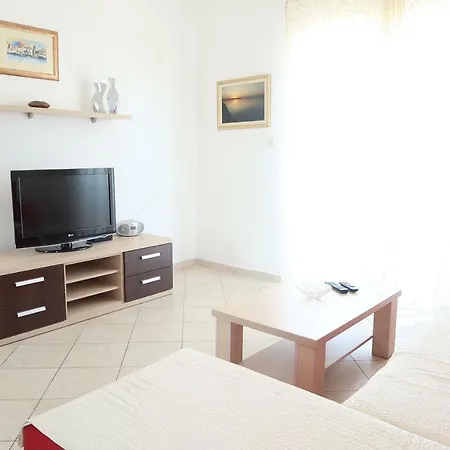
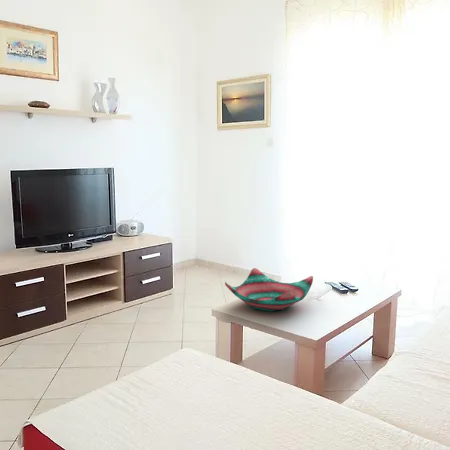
+ decorative bowl (269, 292)
